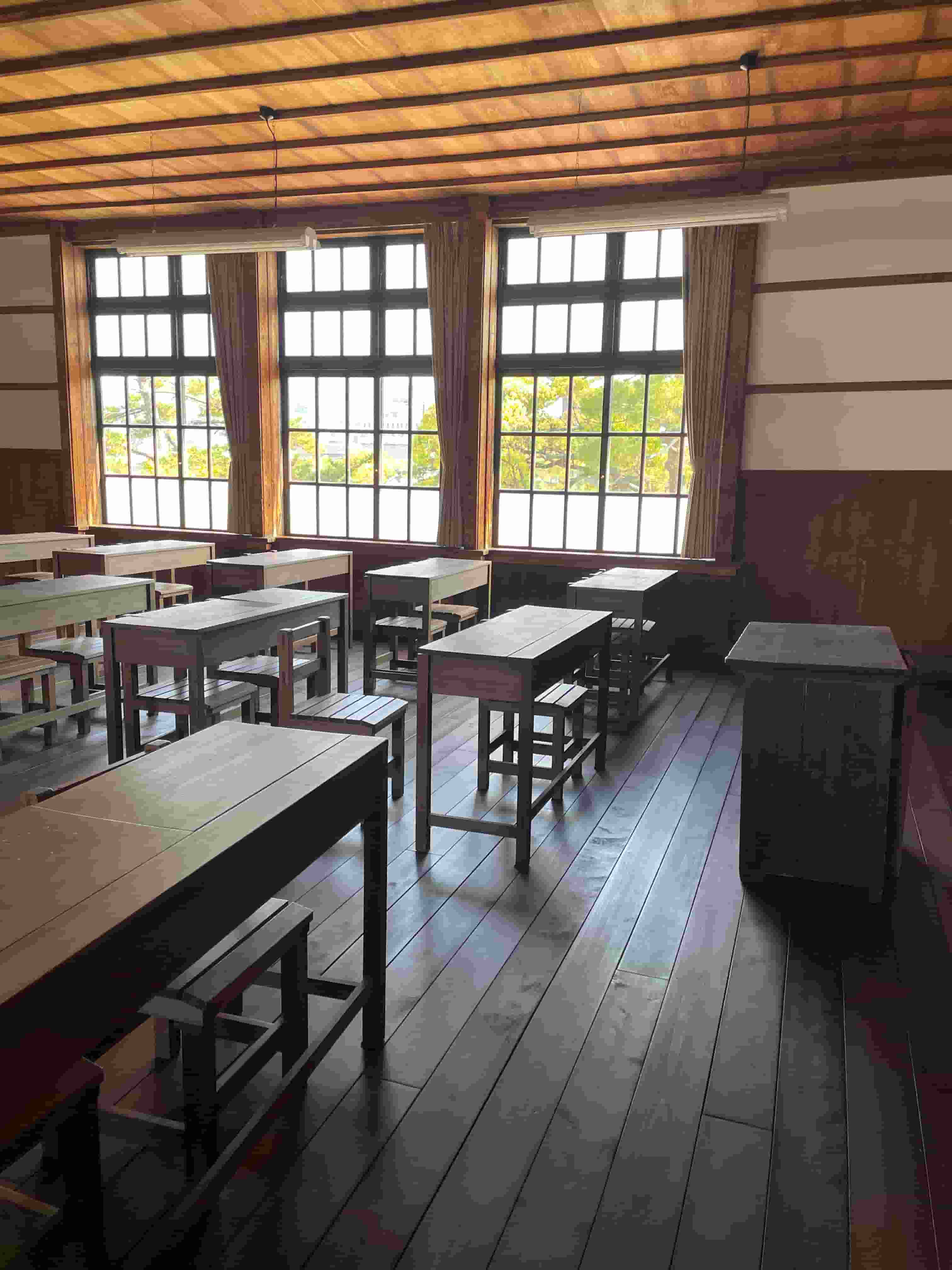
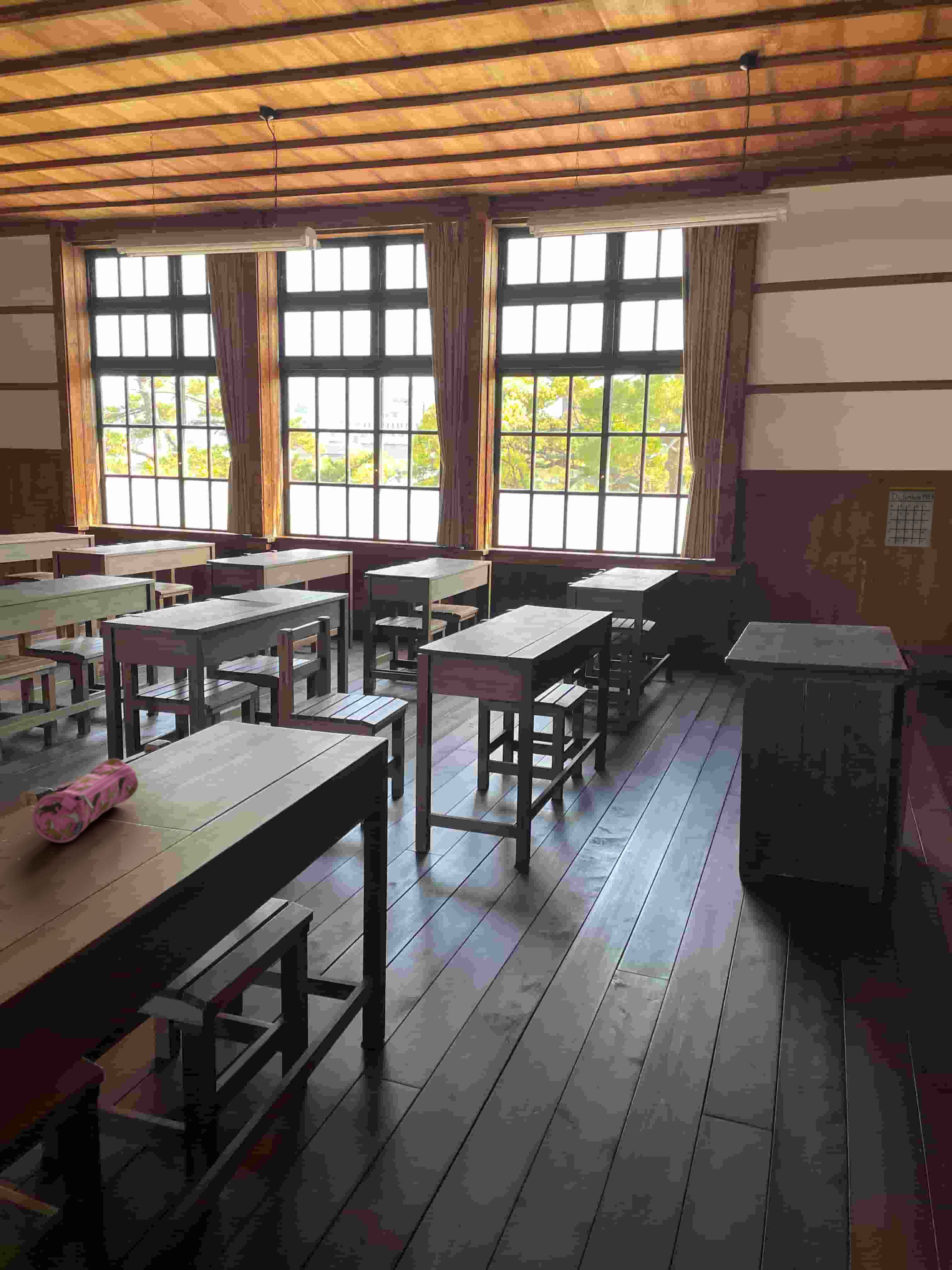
+ calendar (910, 510)
+ pencil case (88, 798)
